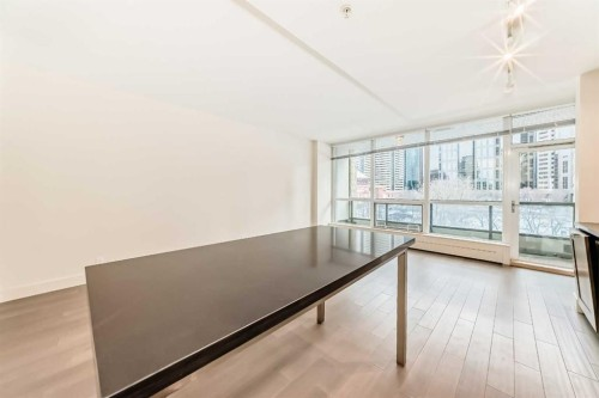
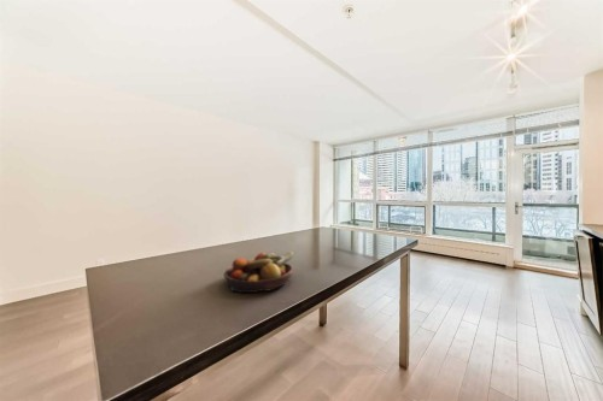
+ fruit bowl (259, 266)
